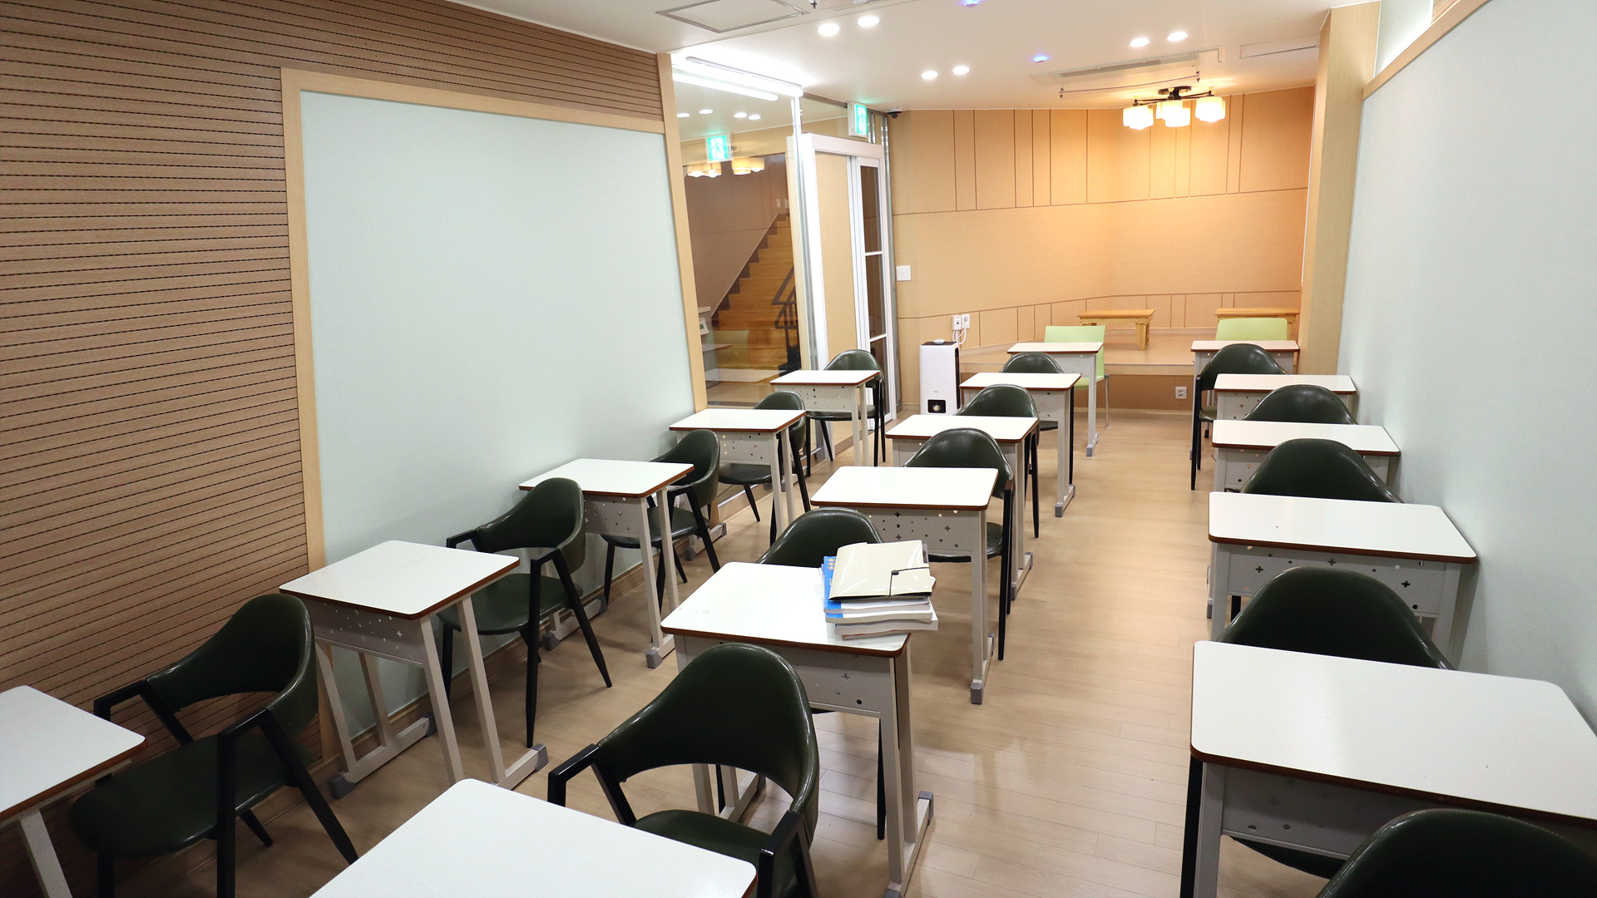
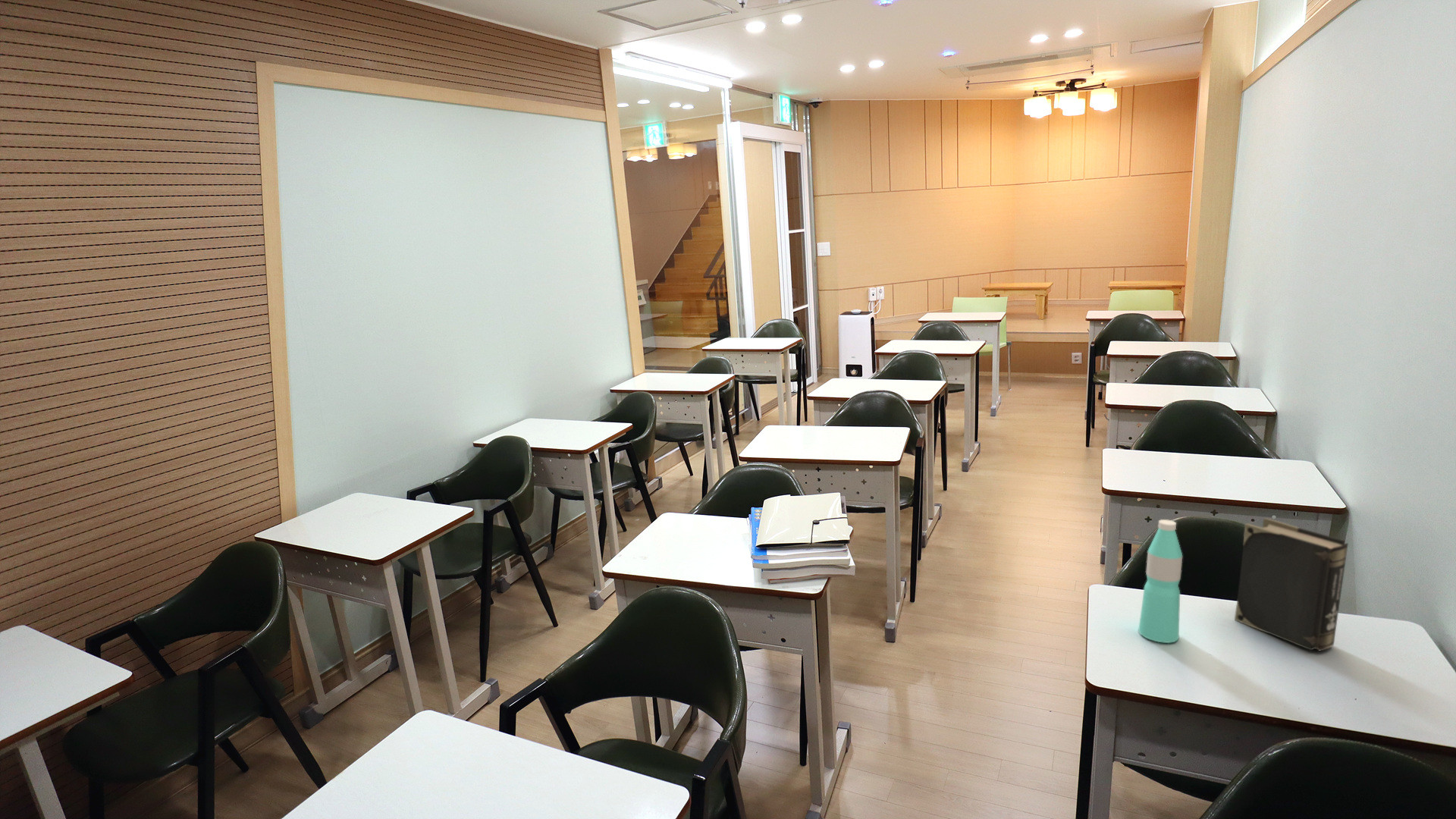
+ book (1288, 582)
+ water bottle (1163, 579)
